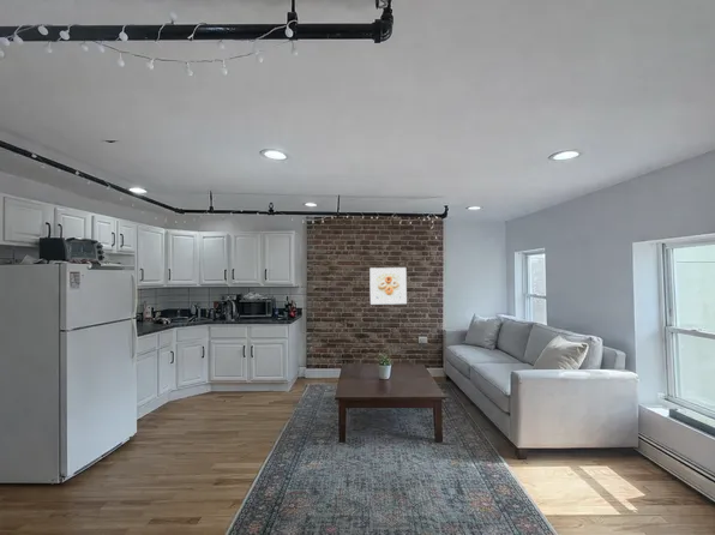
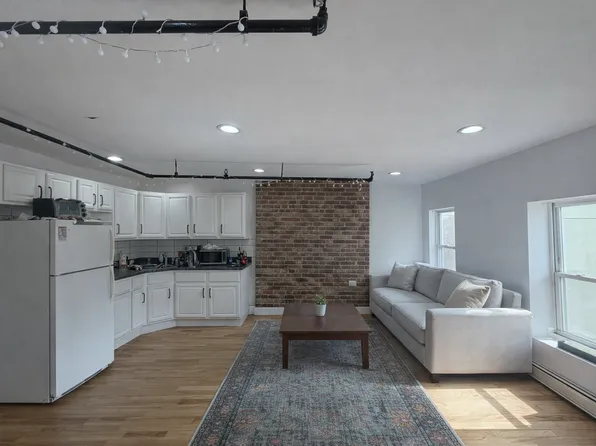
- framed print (387, 285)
